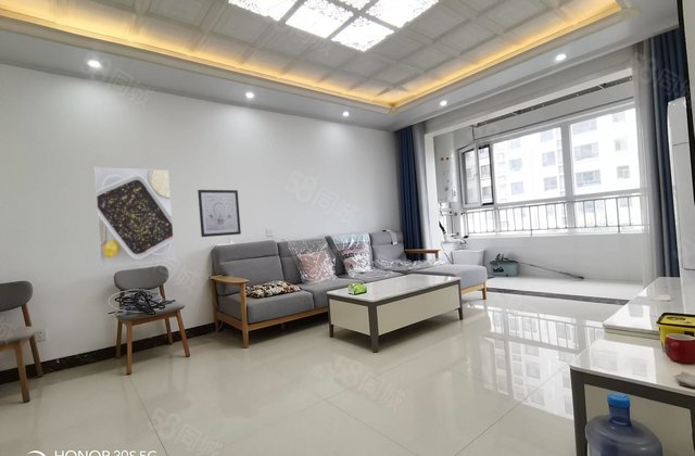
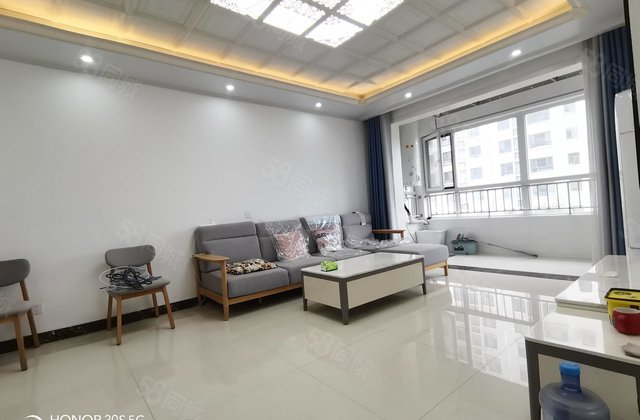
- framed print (136, 216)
- wall art (219, 213)
